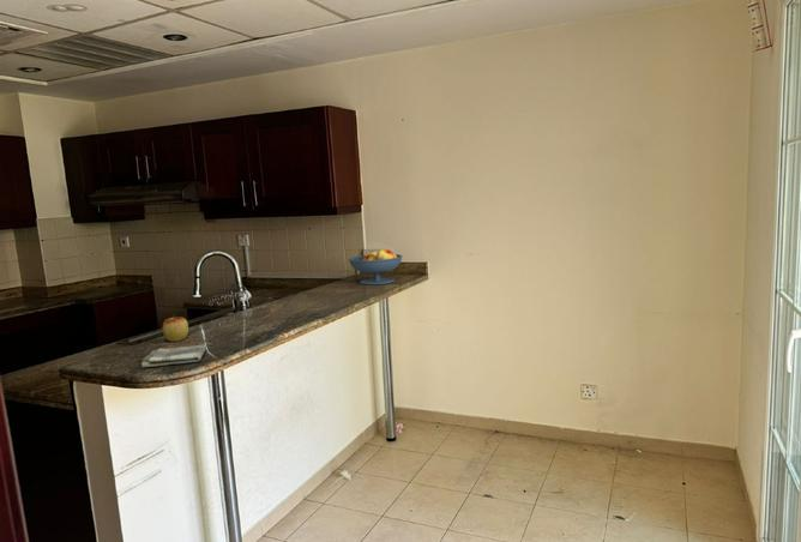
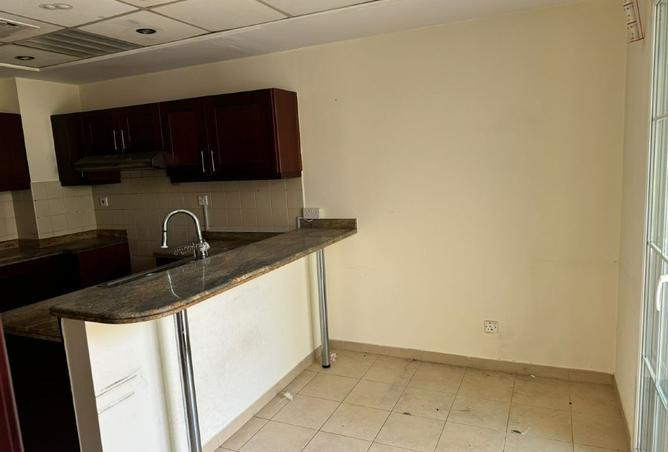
- dish towel (175, 354)
- fruit bowl (375, 265)
- apple (175, 326)
